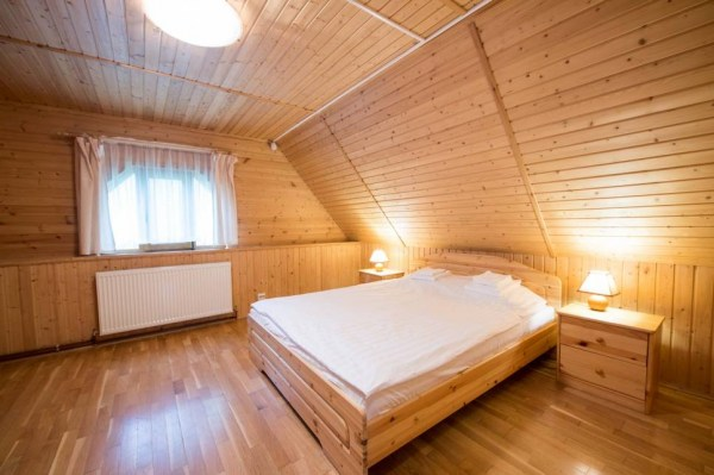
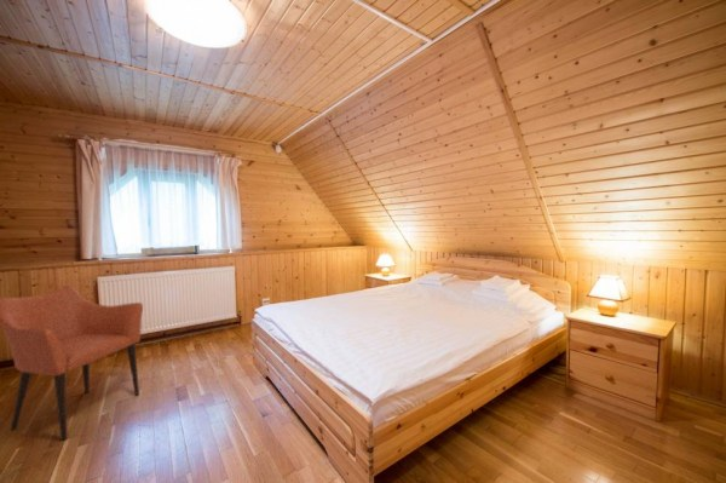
+ armchair (69, 351)
